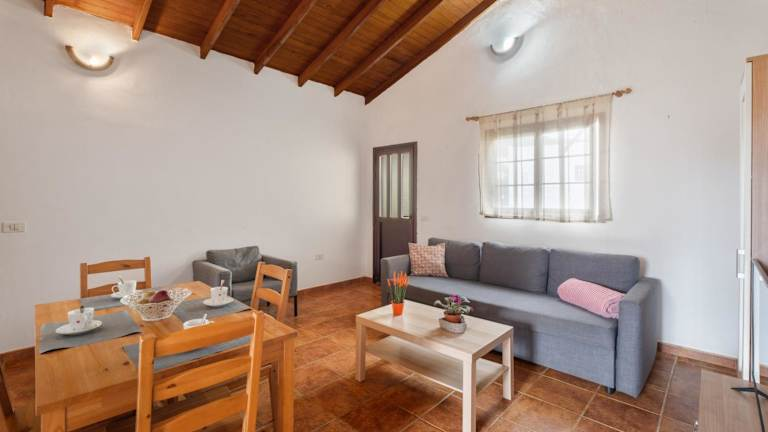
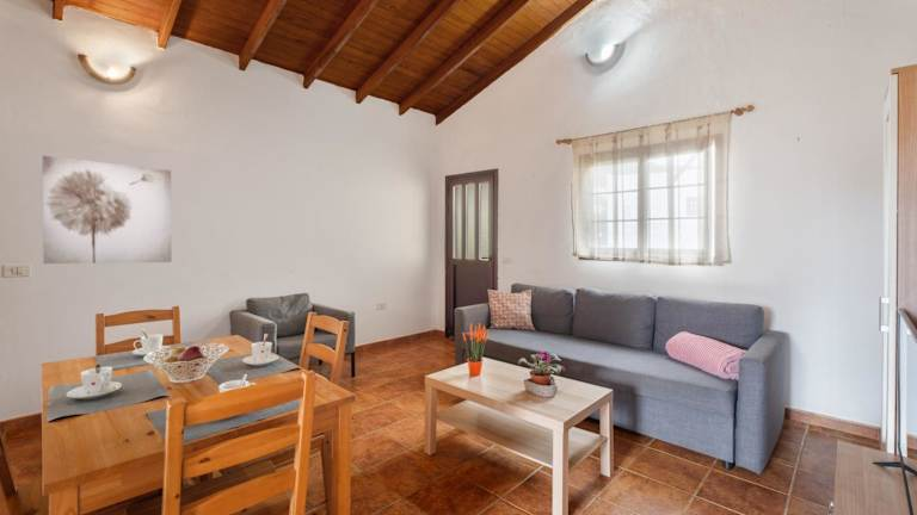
+ wall art (112, 213)
